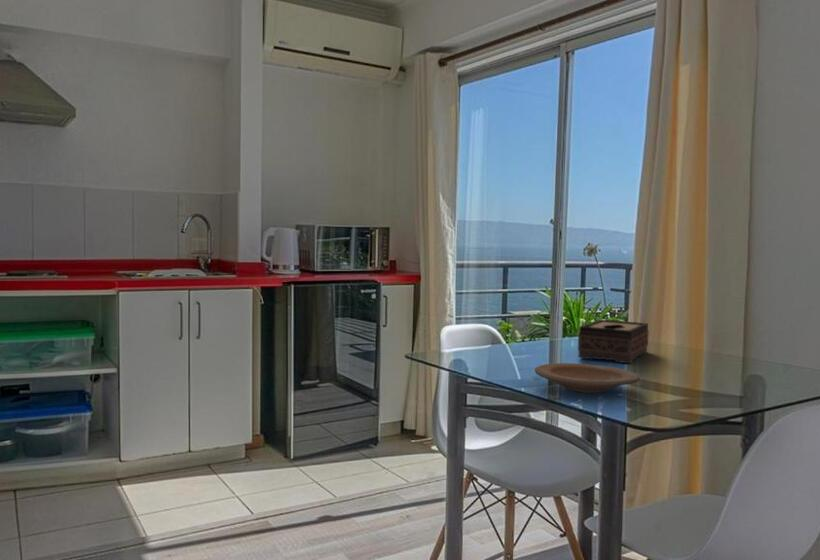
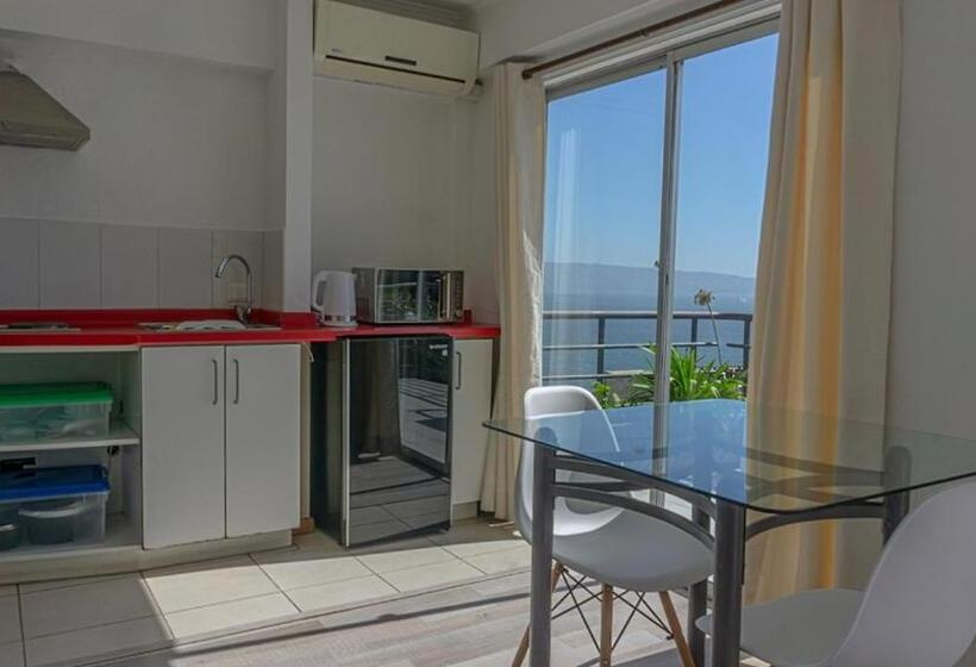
- tissue box (614, 340)
- plate (585, 379)
